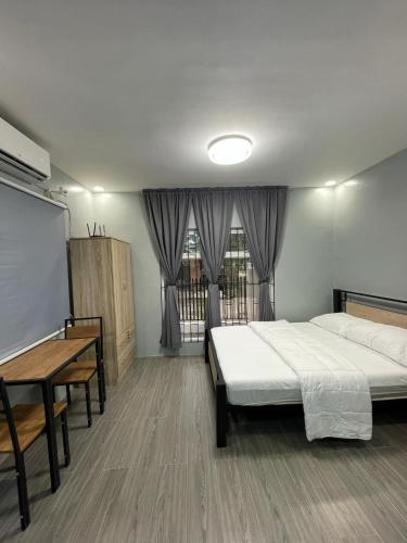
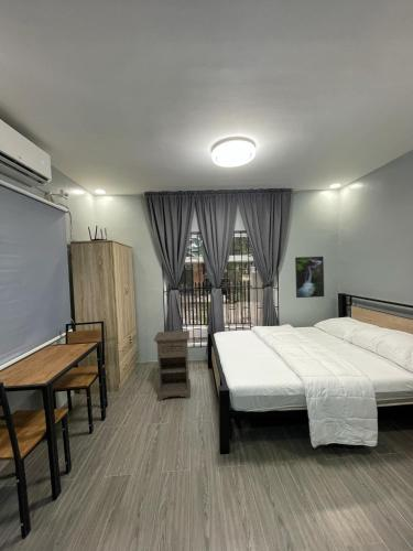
+ nightstand (173, 364)
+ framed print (309, 277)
